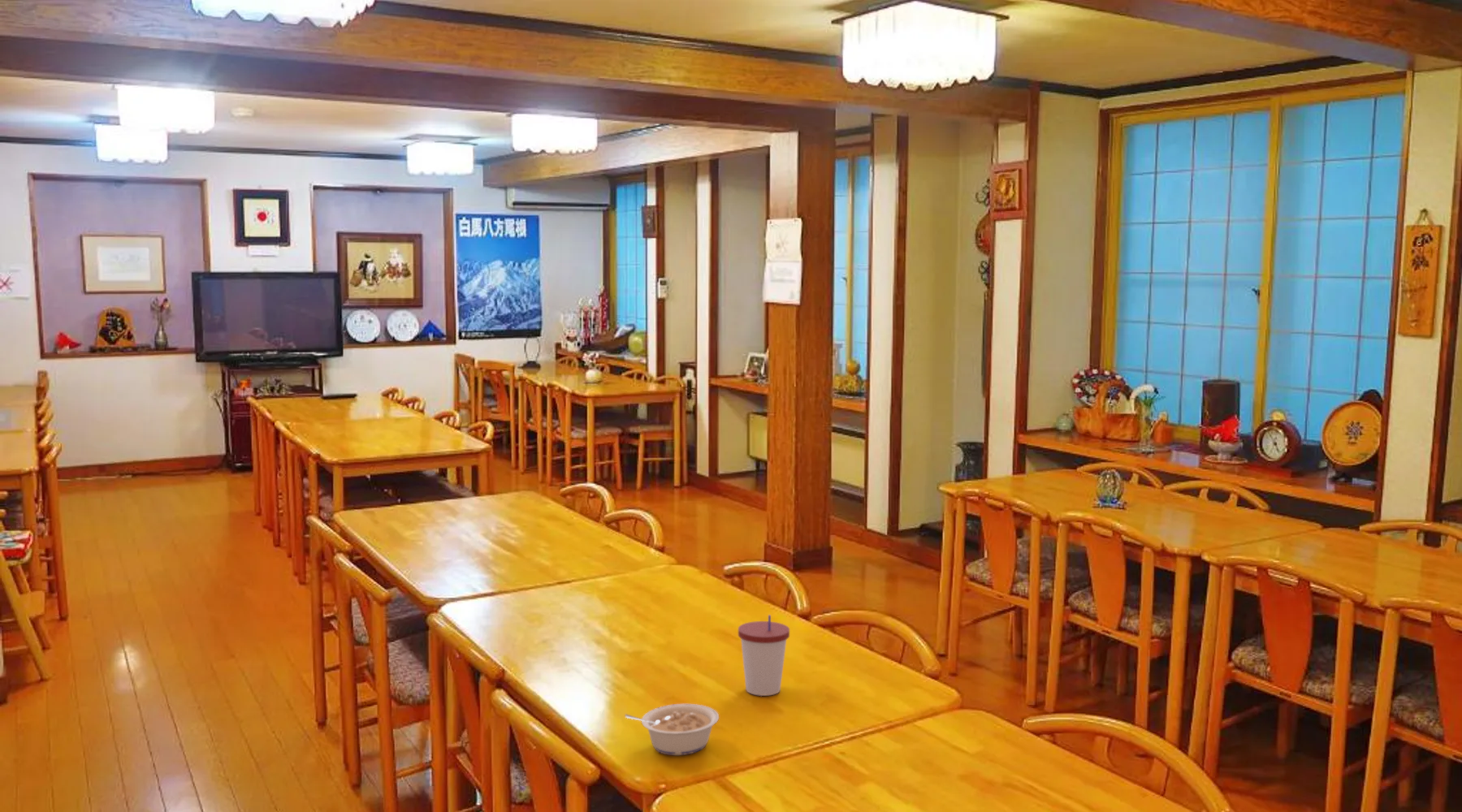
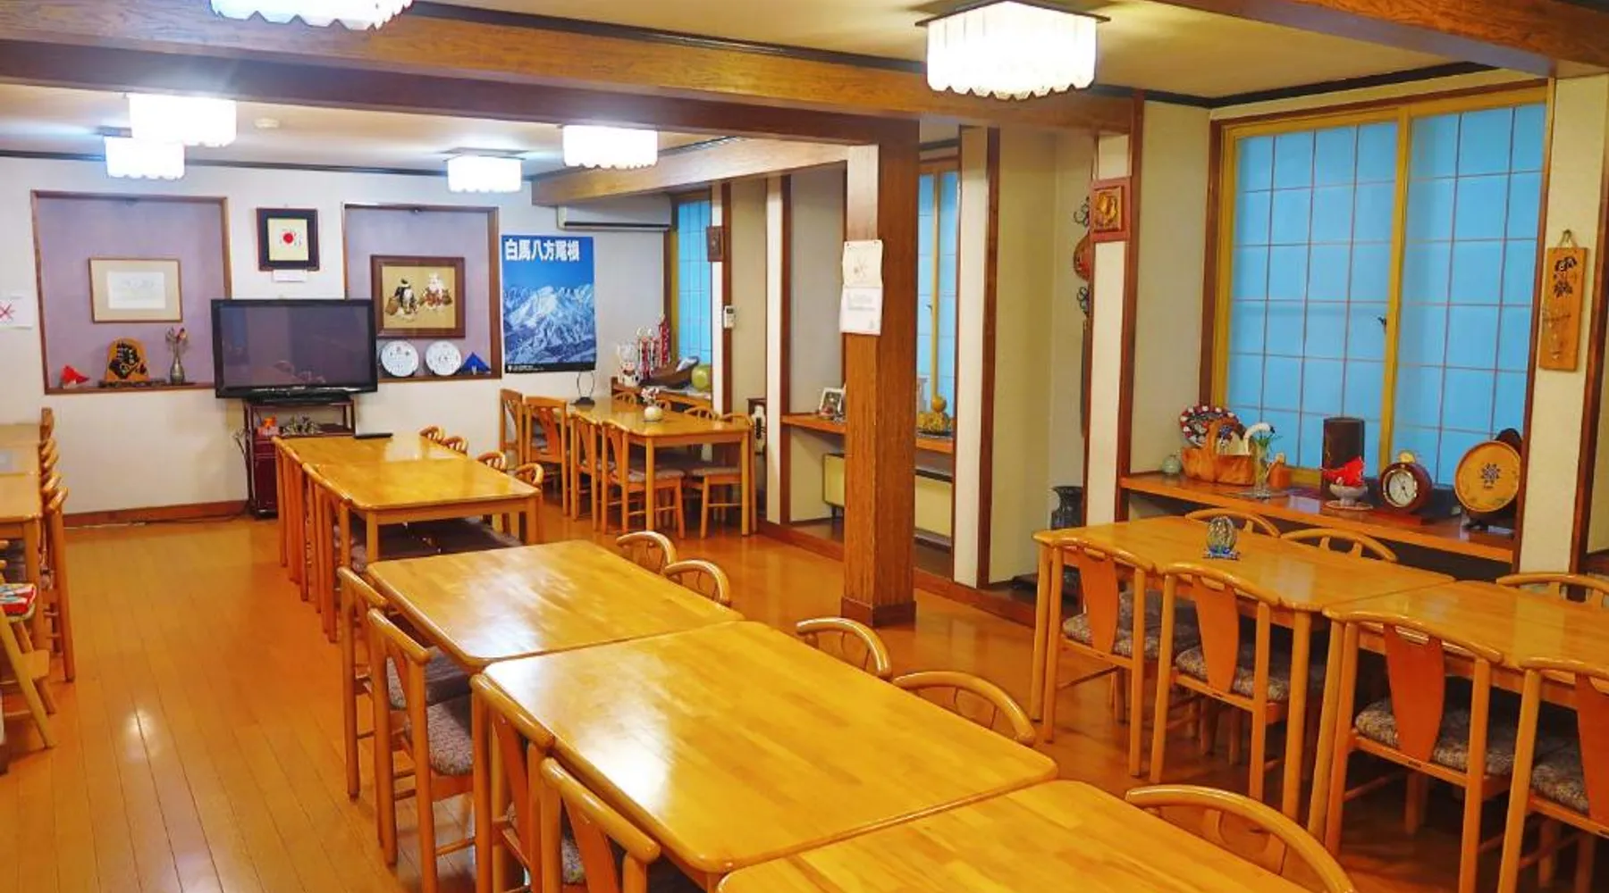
- legume (677, 729)
- cup (763, 651)
